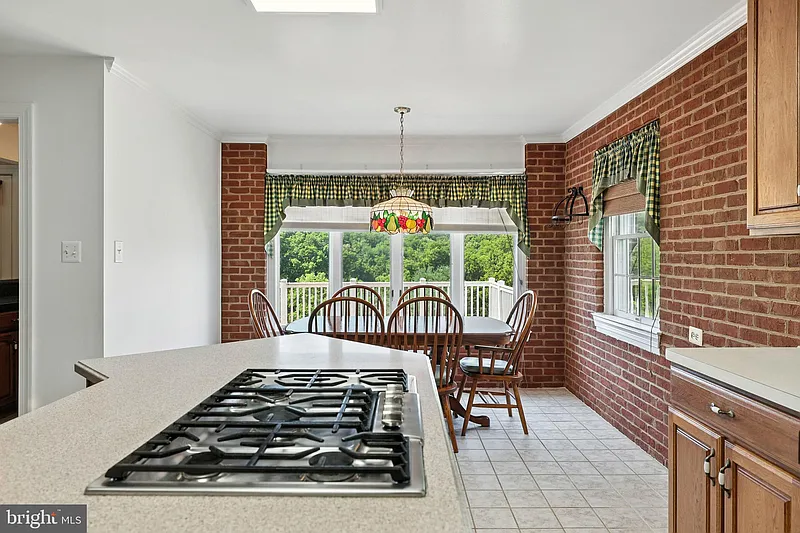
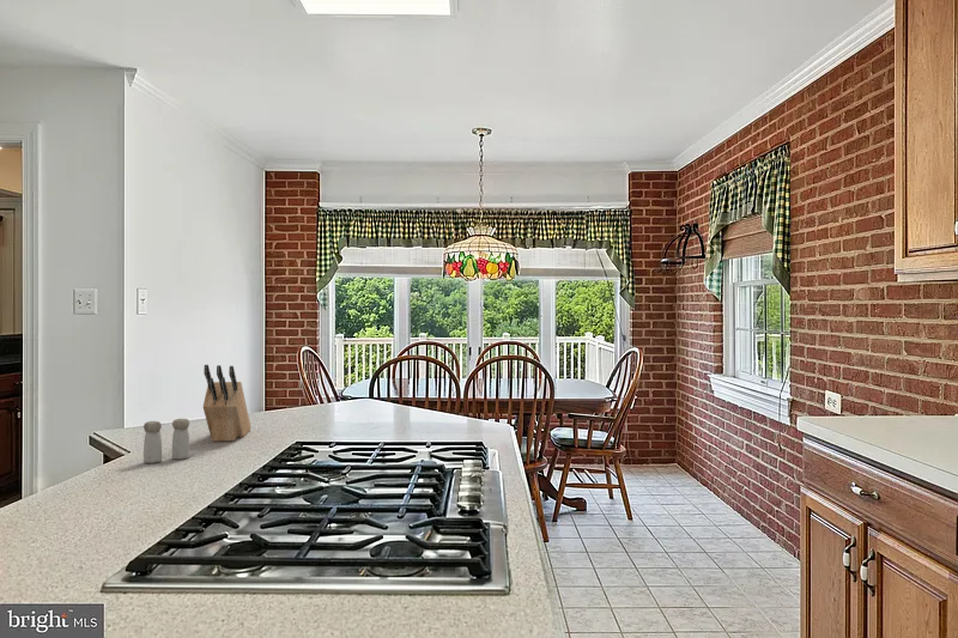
+ salt and pepper shaker (172, 439)
+ knife block (226, 400)
